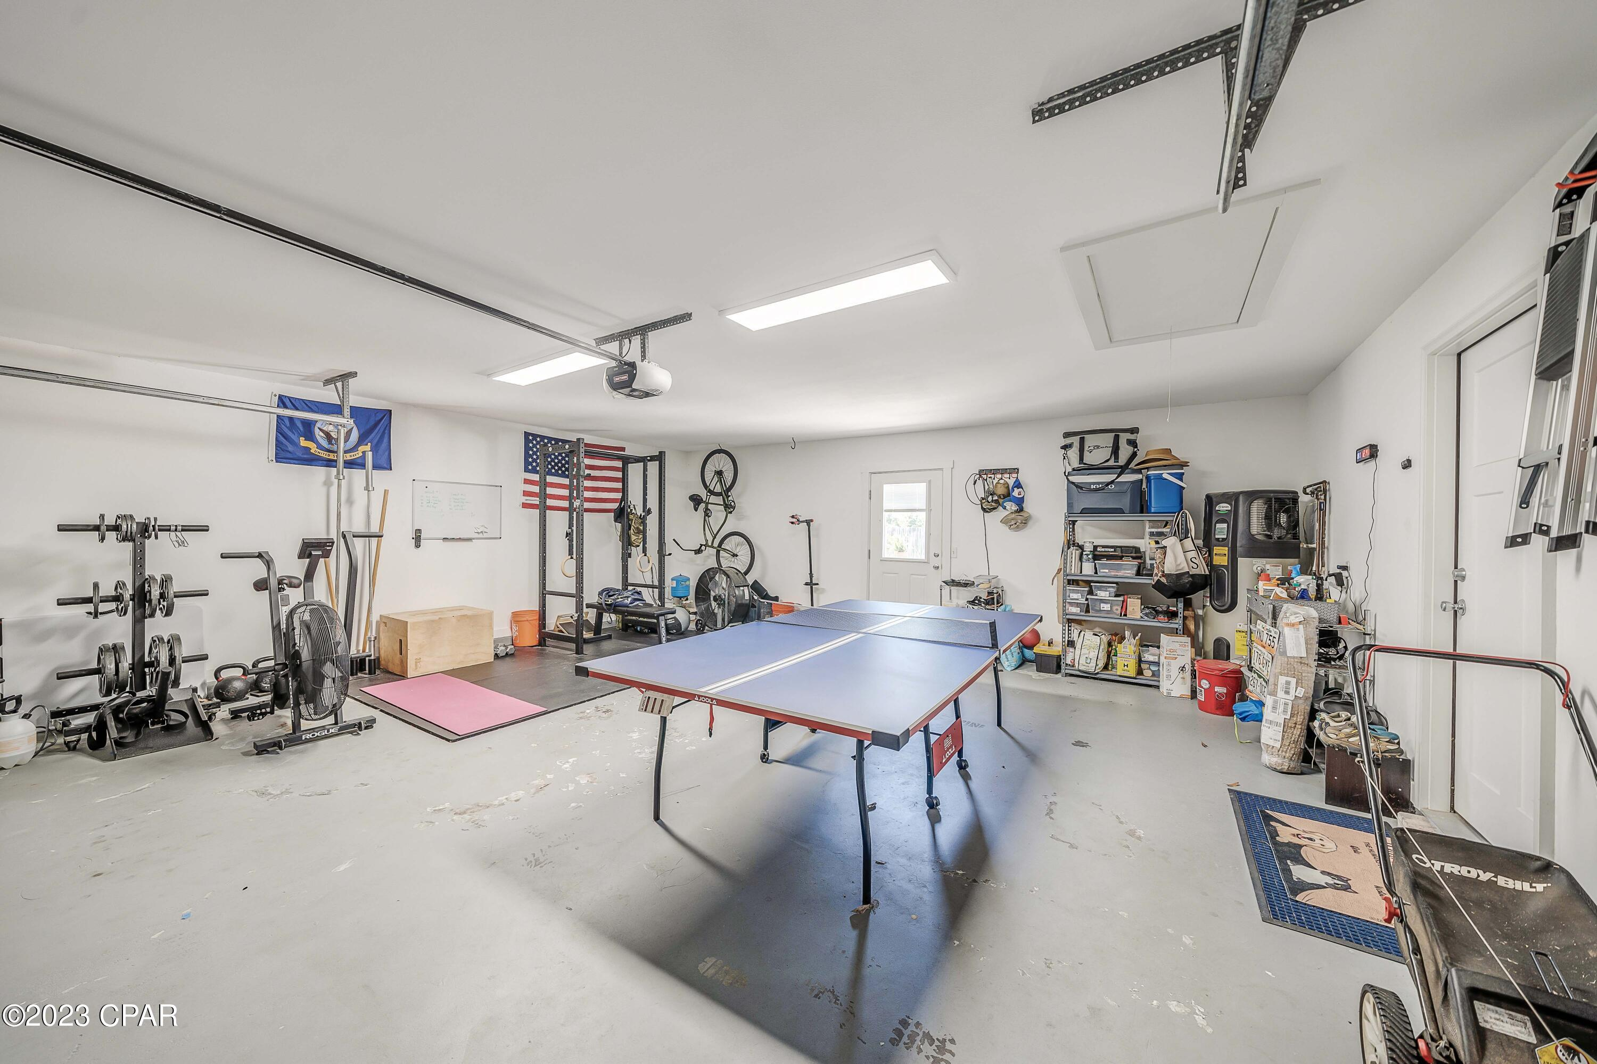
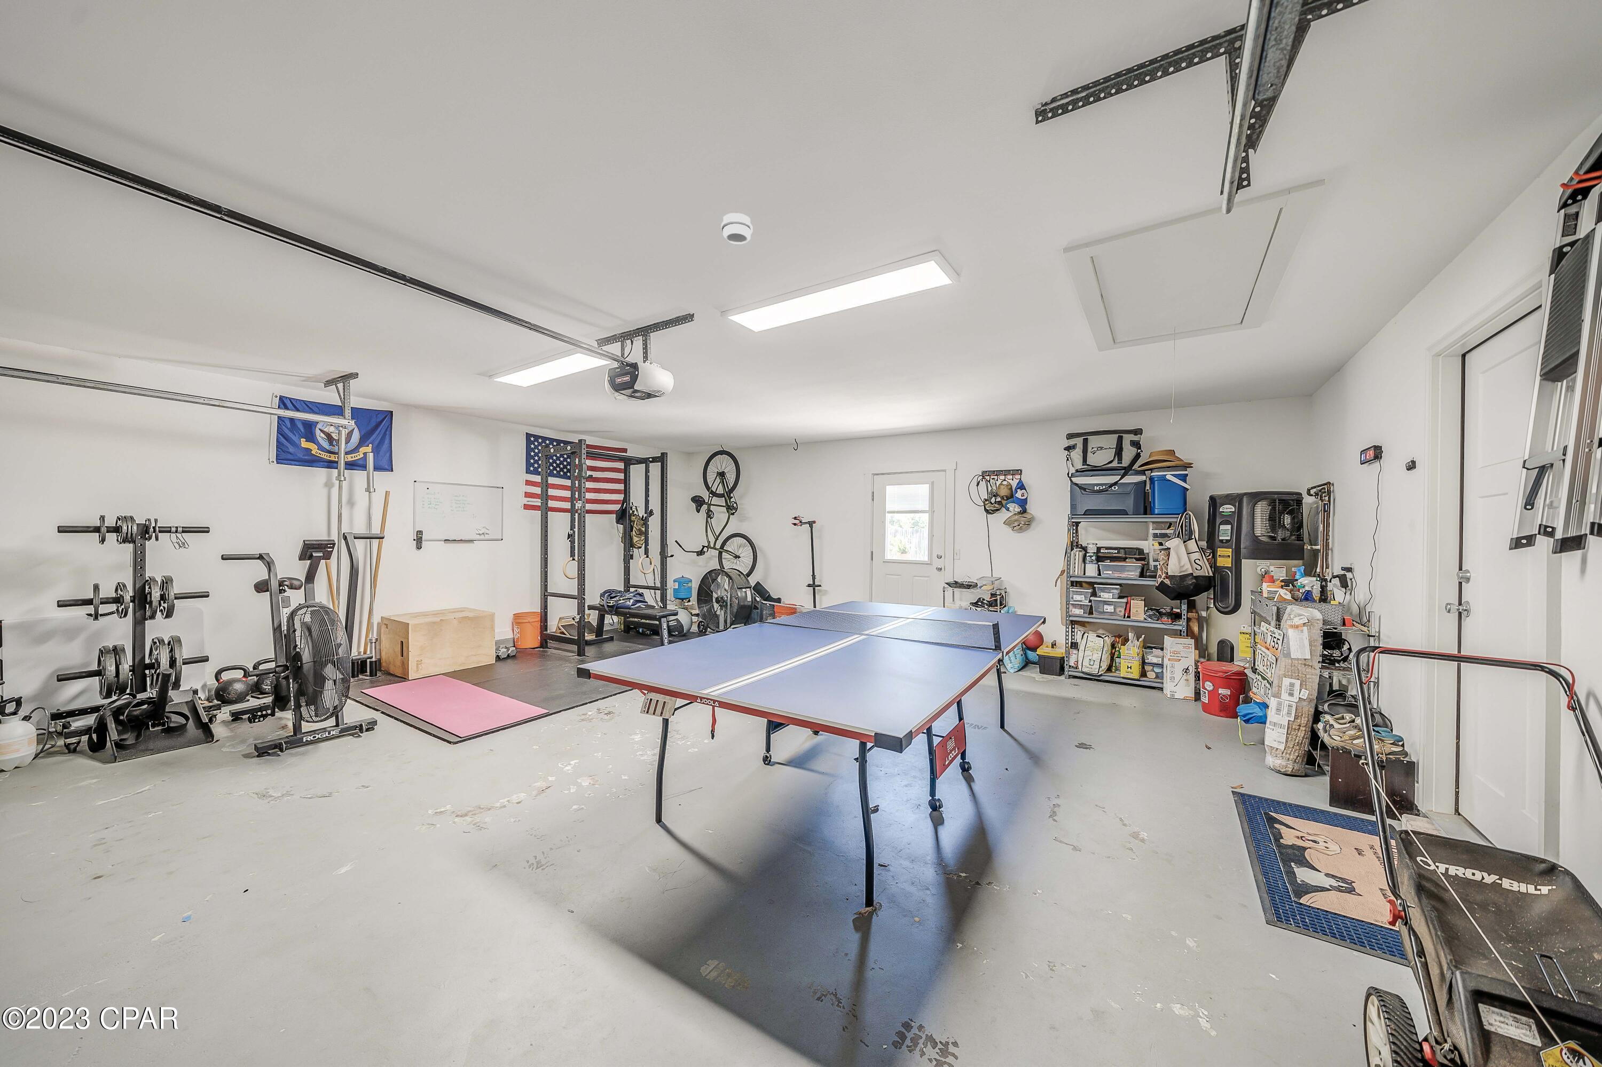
+ smoke detector (737, 230)
